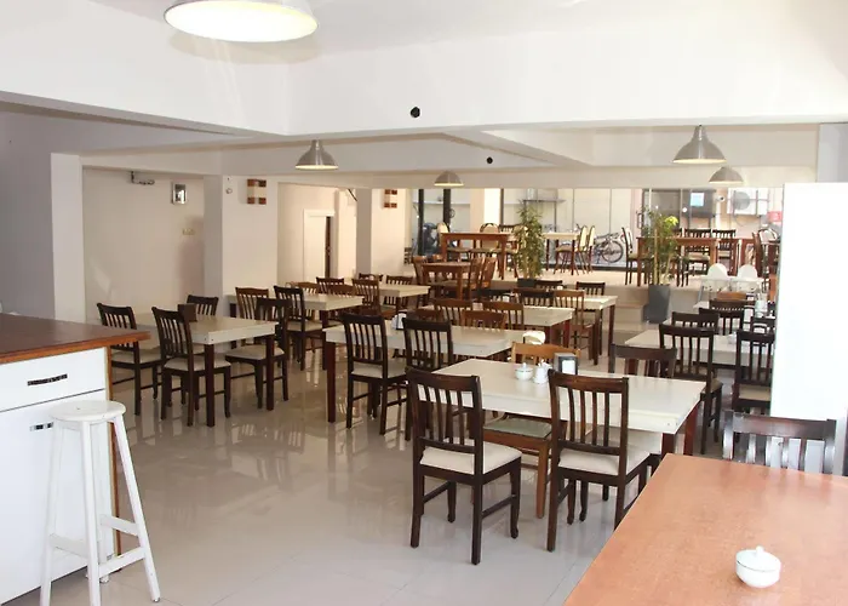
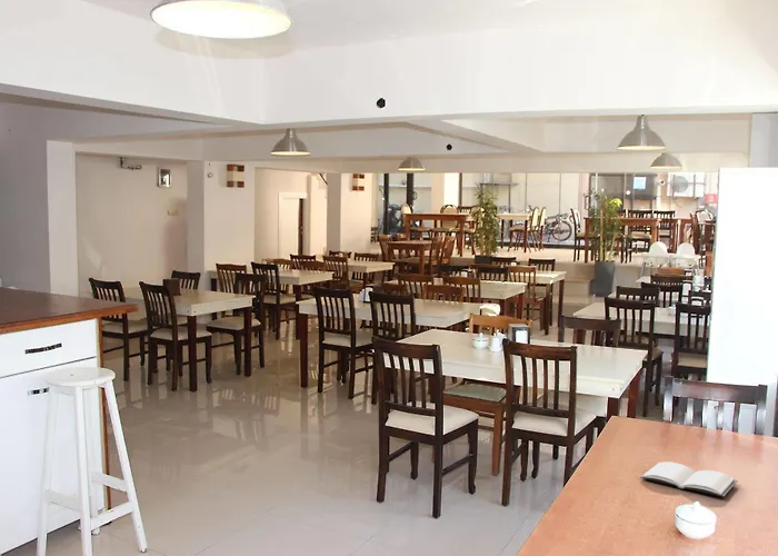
+ book (688, 477)
